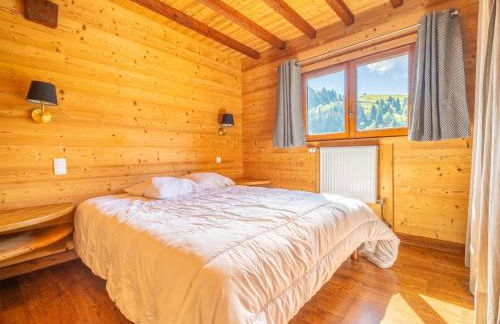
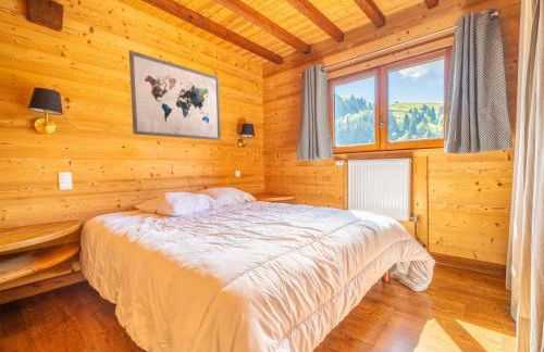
+ wall art (181, 101)
